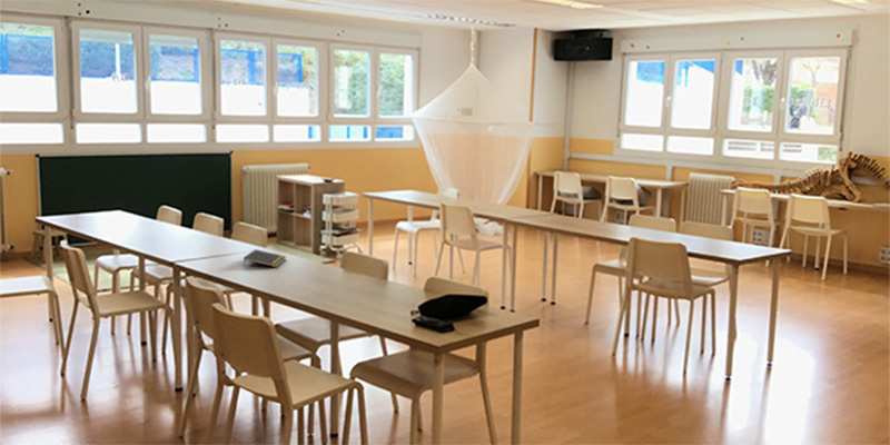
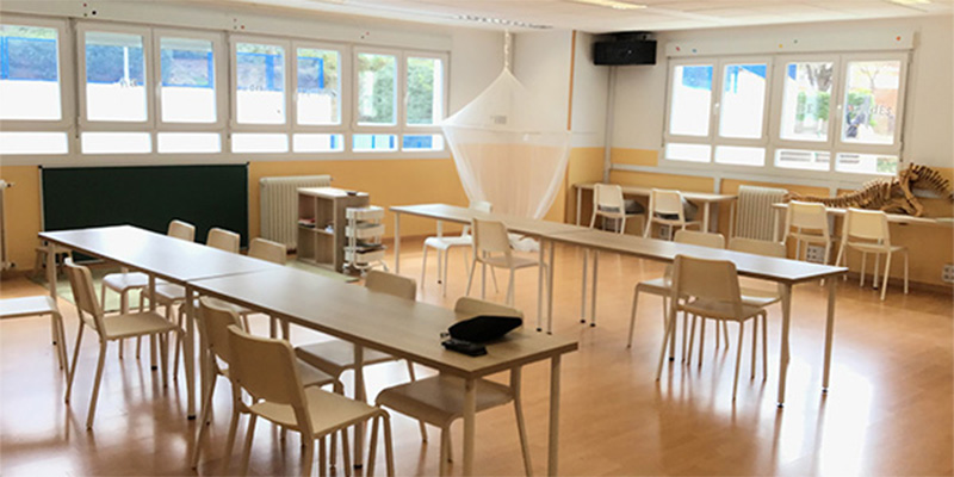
- notepad (265, 257)
